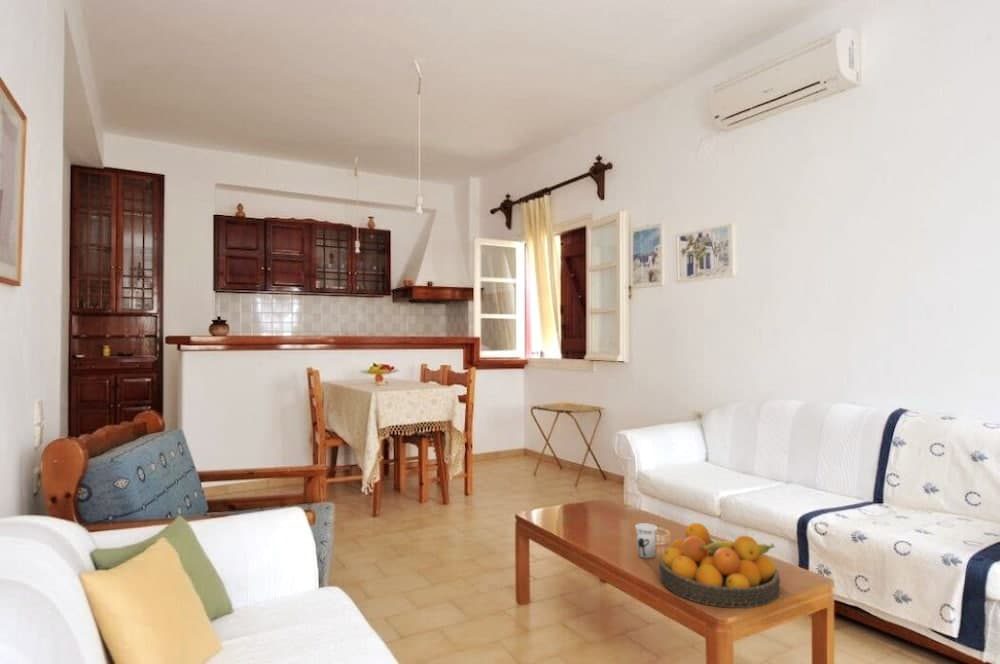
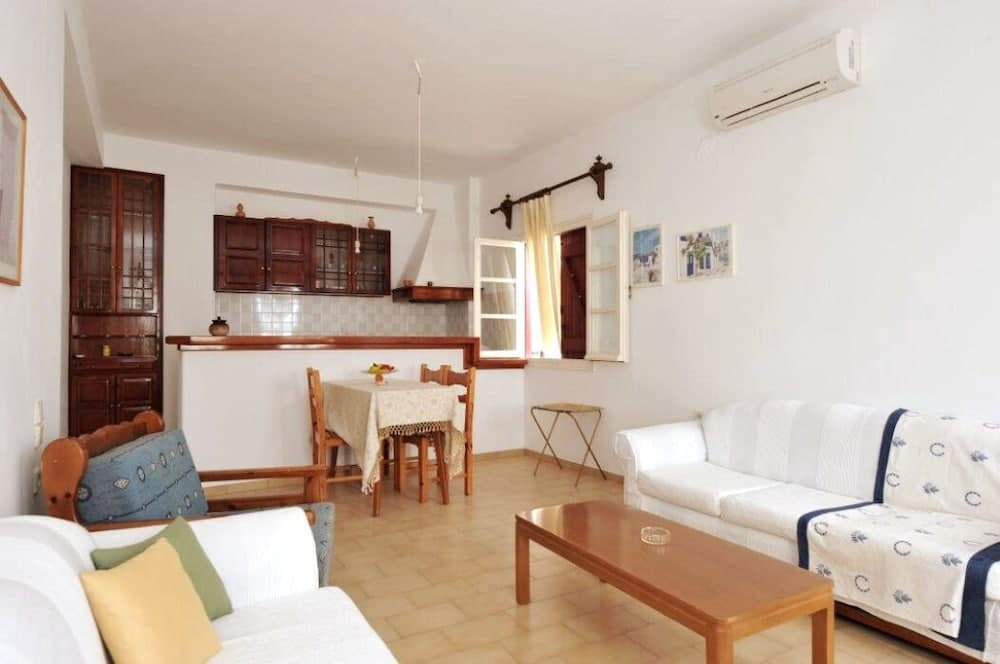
- fruit bowl (717, 557)
- cup (646, 540)
